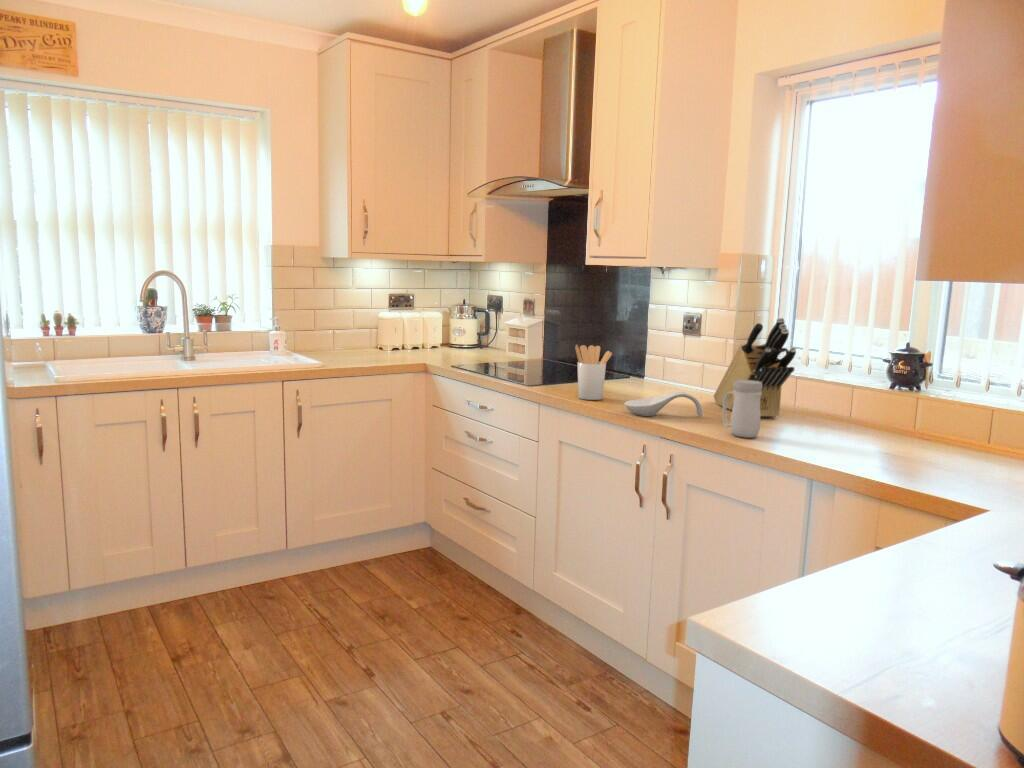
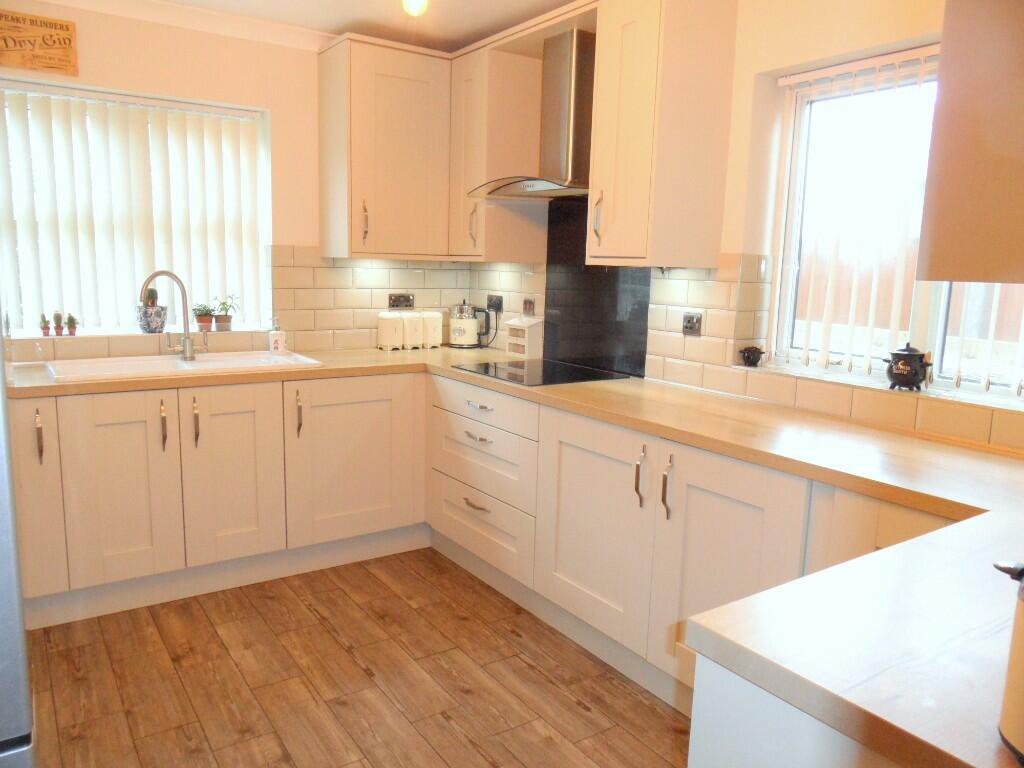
- spoon rest (663, 403)
- knife block (753, 364)
- utensil holder (590, 370)
- mug (741, 408)
